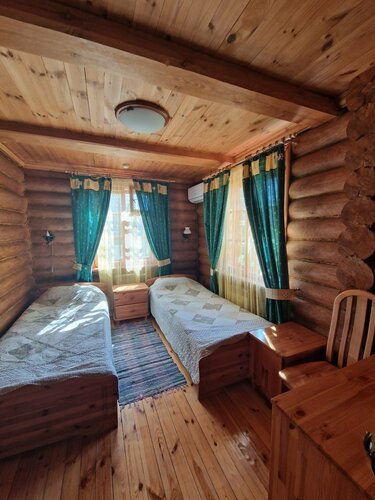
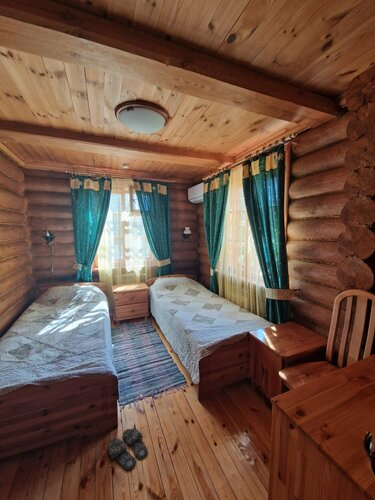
+ slippers (129, 445)
